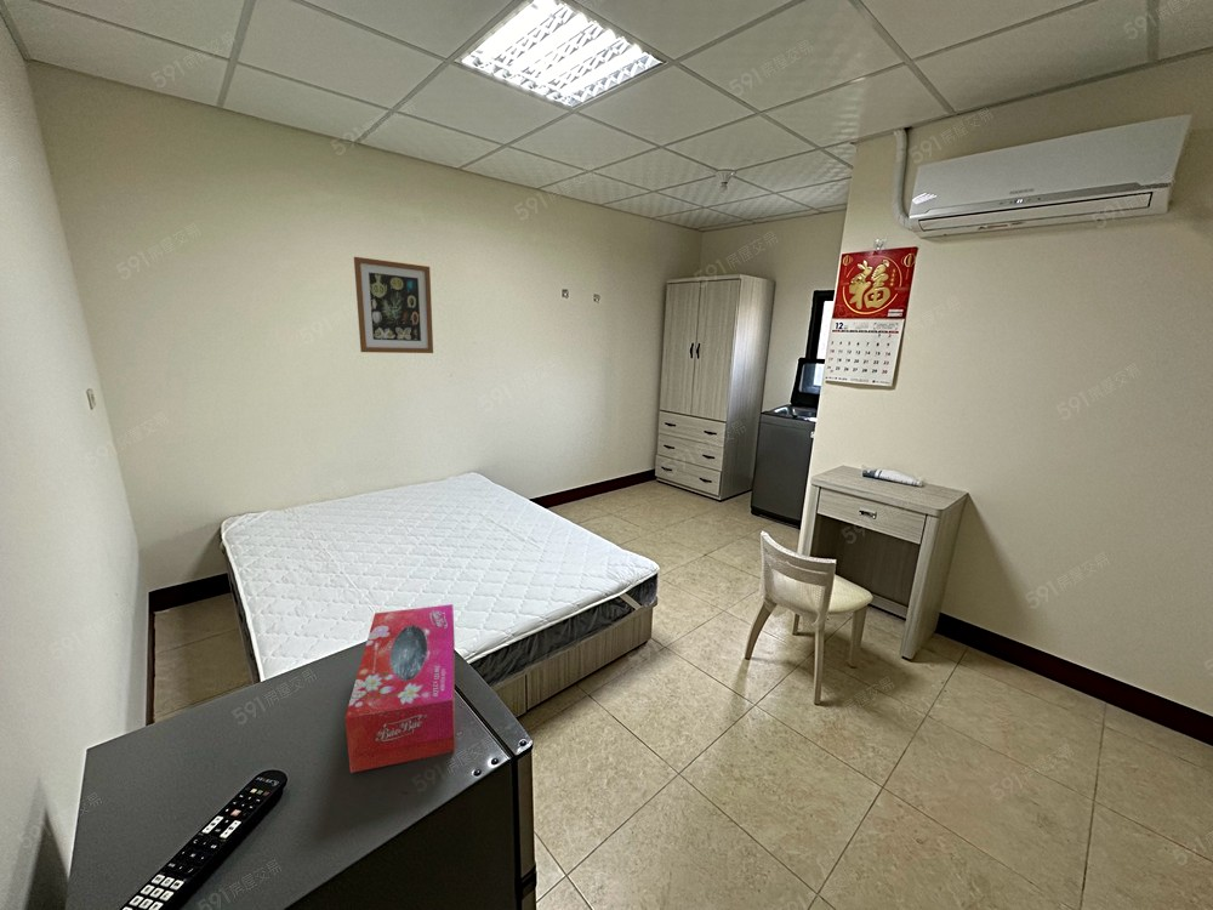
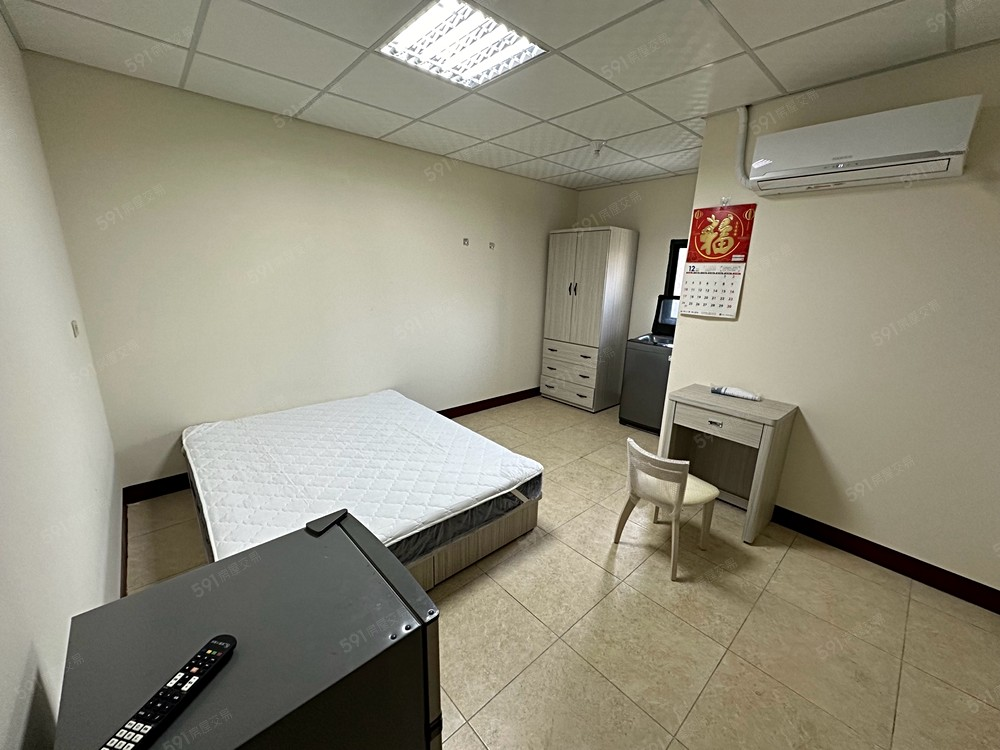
- wall art (395, 308)
- tissue box (410, 675)
